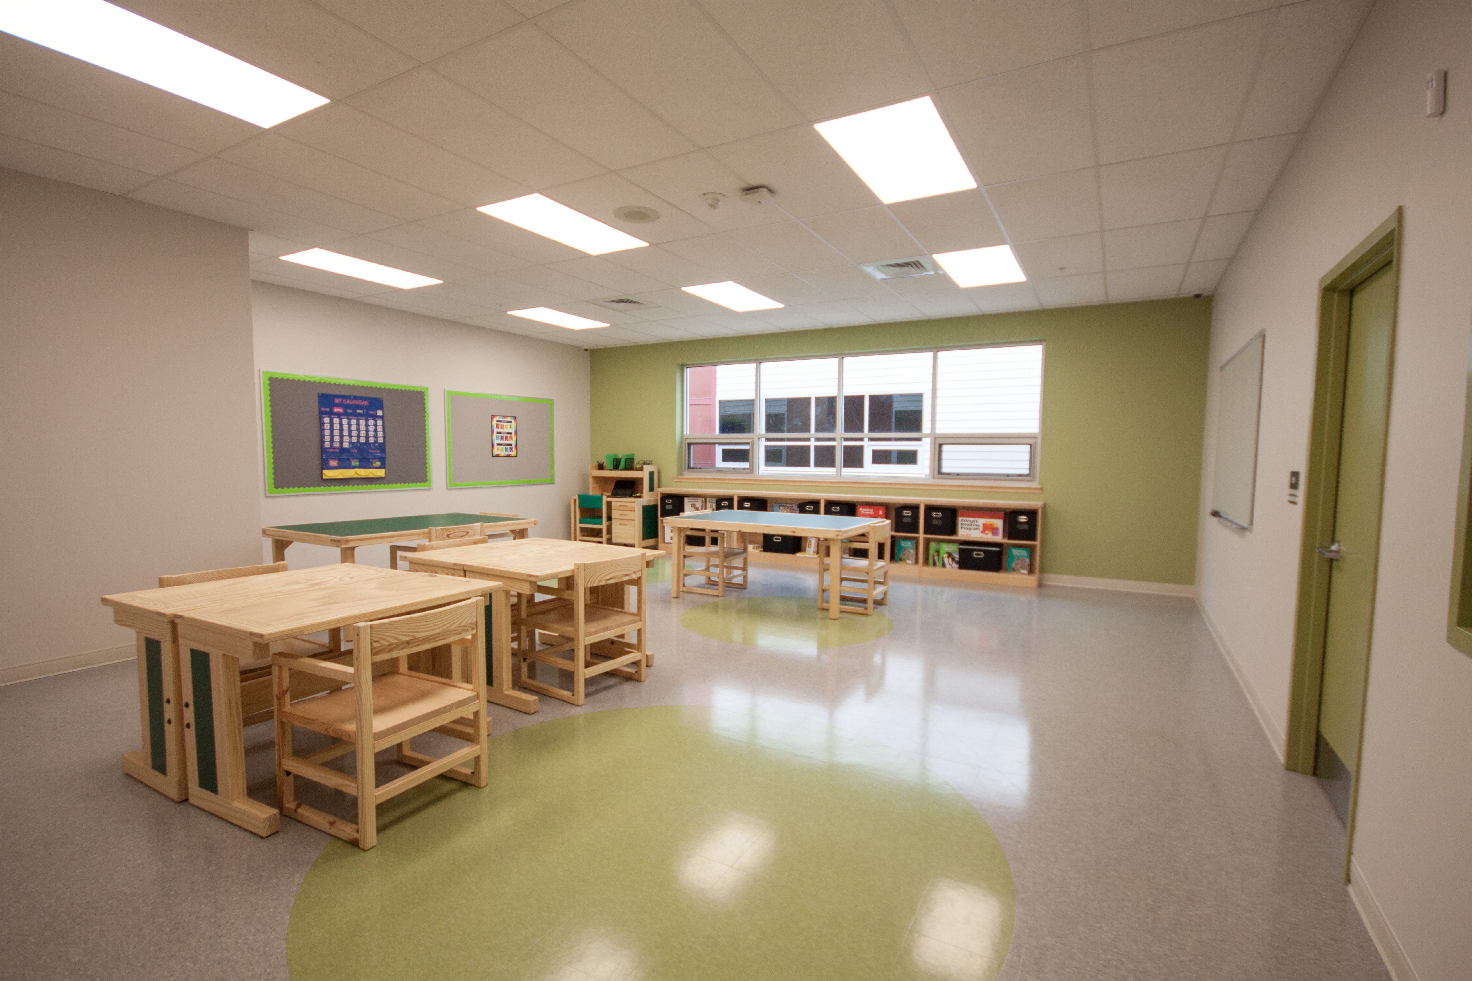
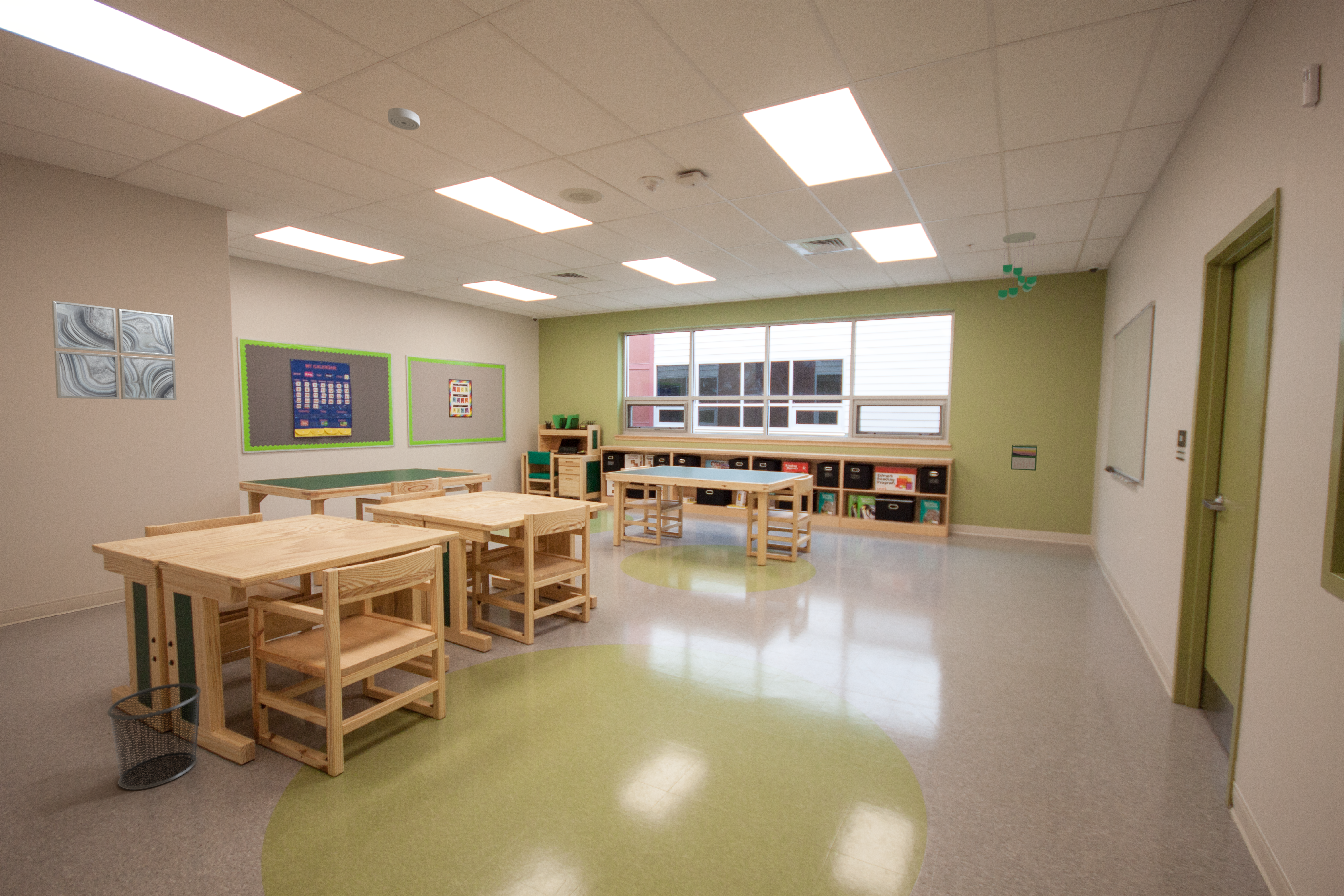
+ smoke detector (404, 119)
+ waste bin (157, 735)
+ calendar (1024, 457)
+ ceiling mobile (1018, 267)
+ wall art (117, 355)
